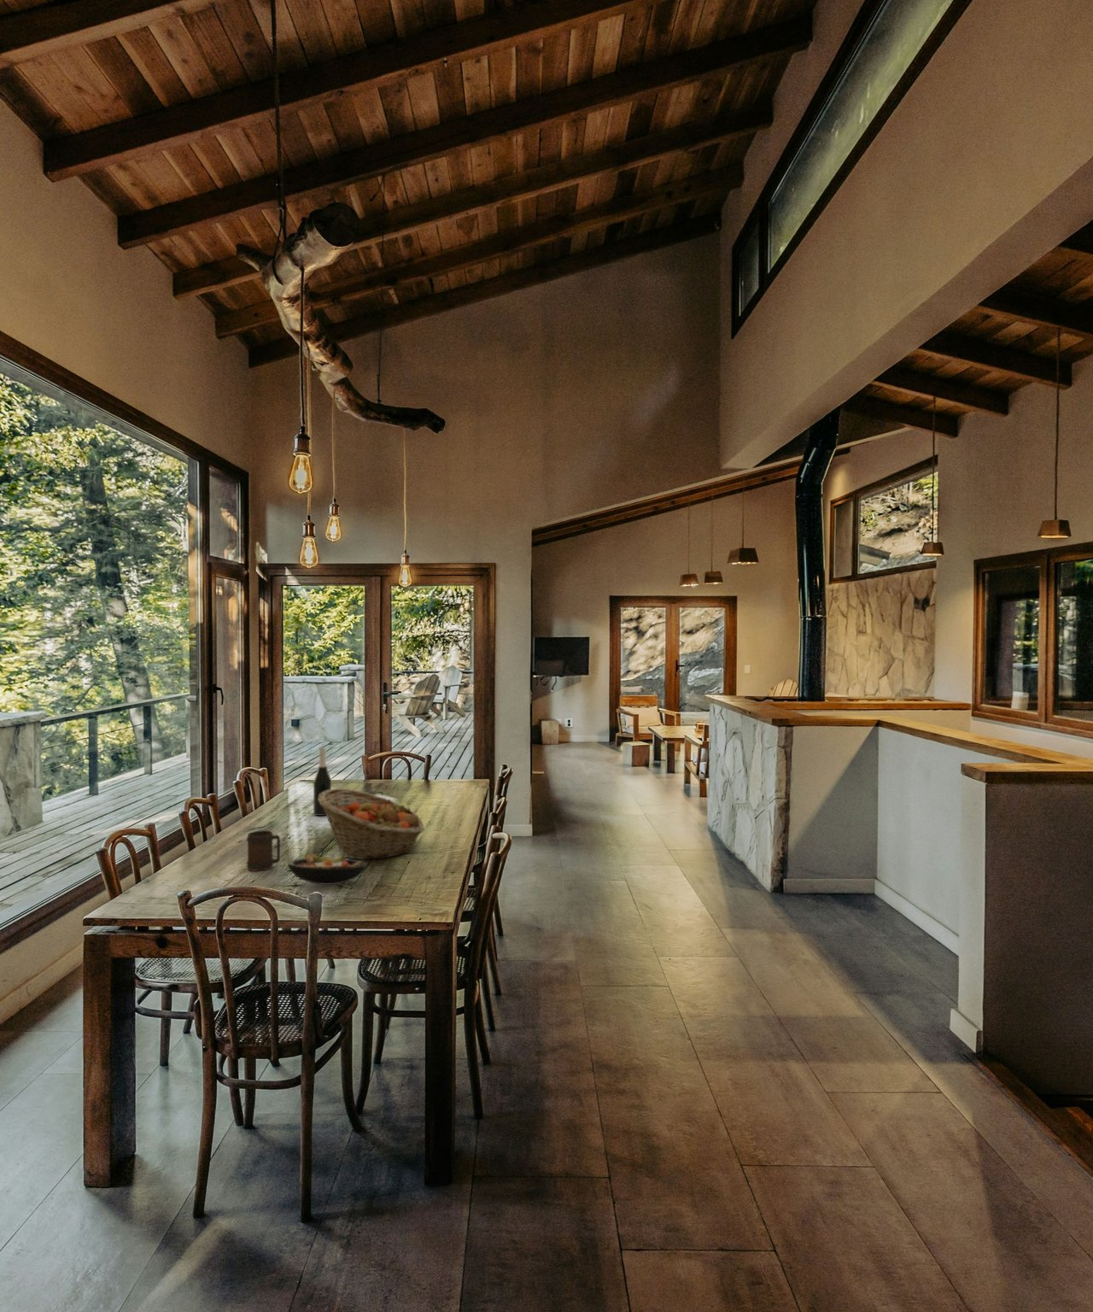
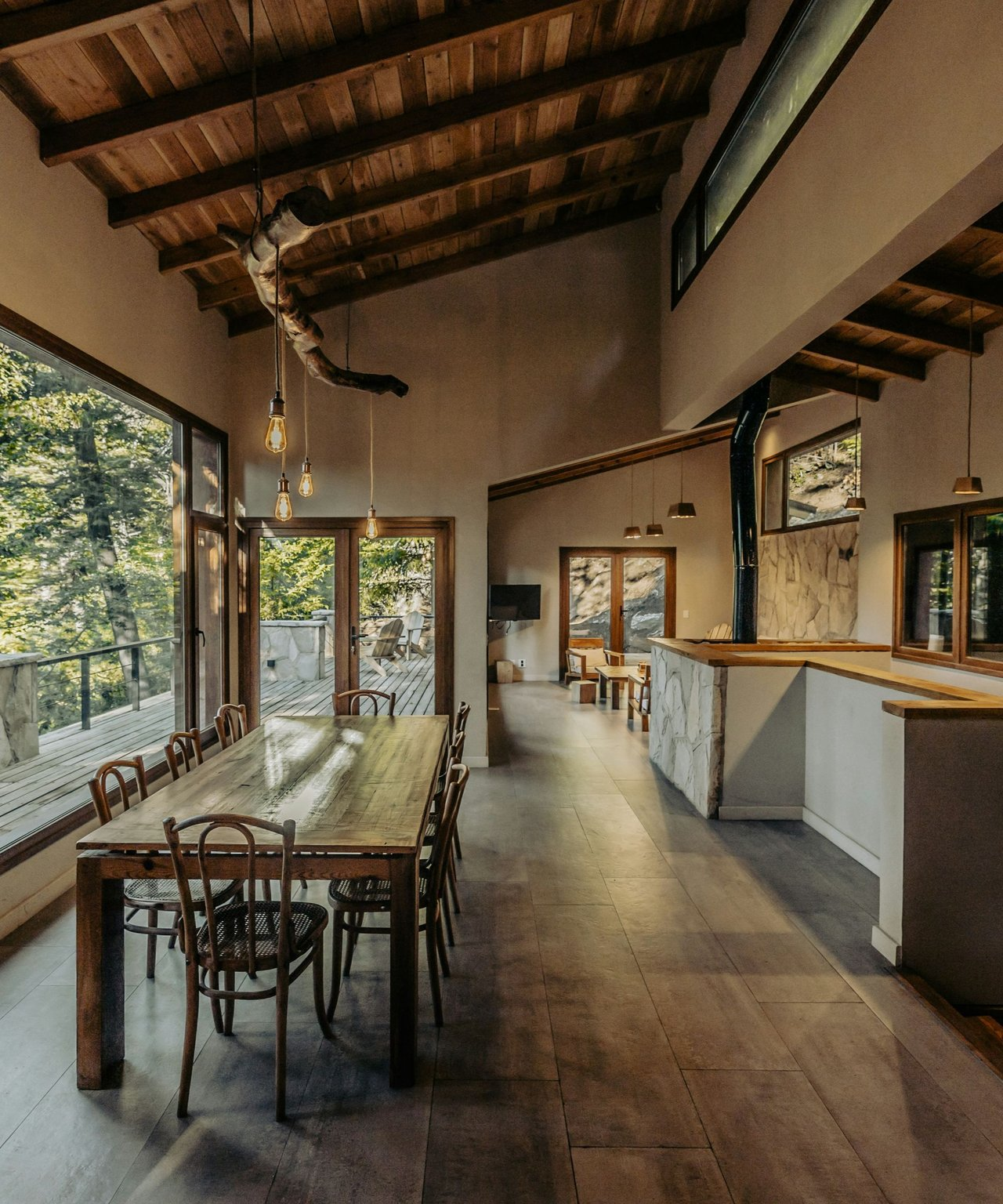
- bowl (327, 871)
- fruit basket (372, 819)
- mug (263, 850)
- wine bottle (321, 780)
